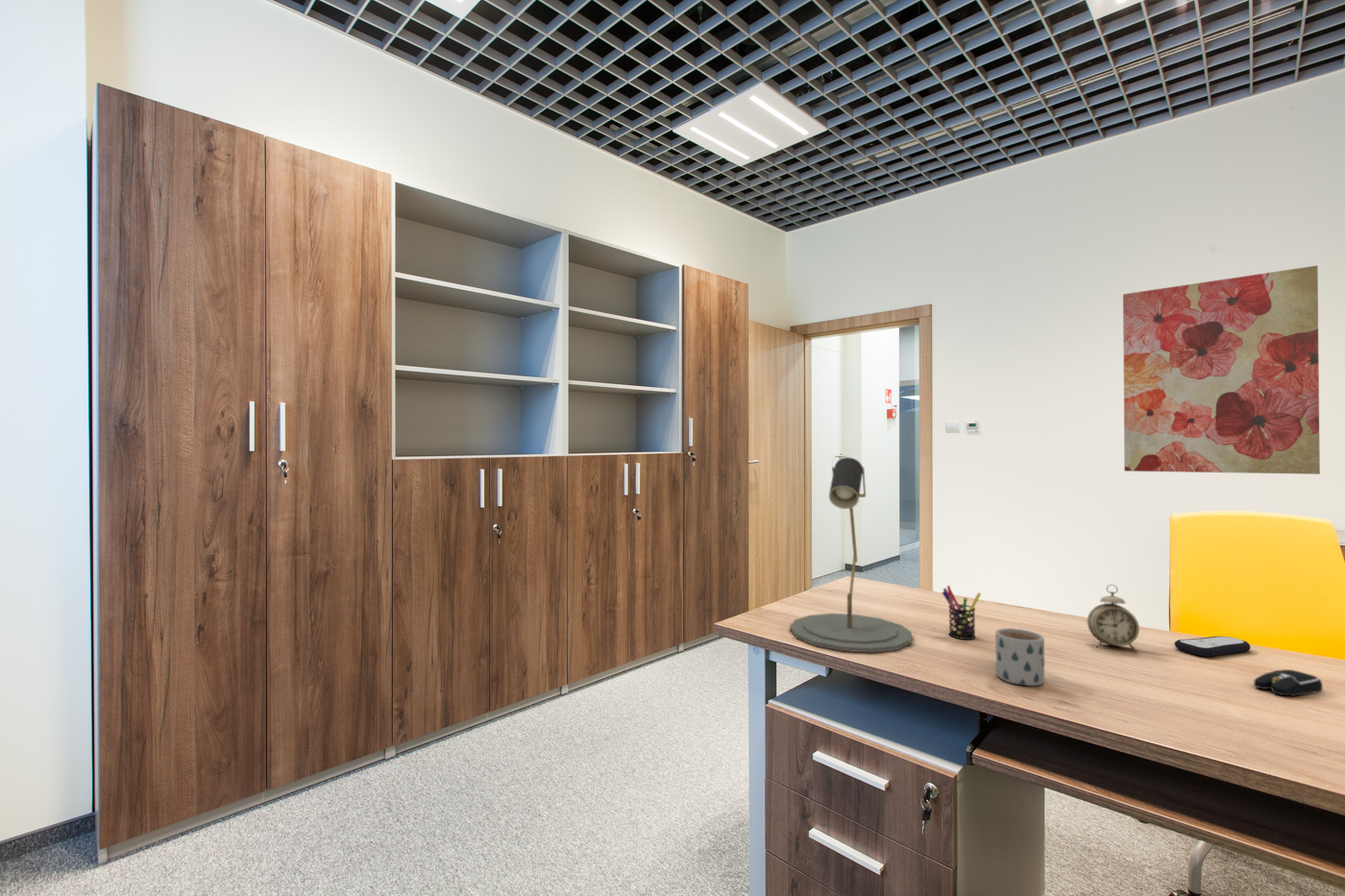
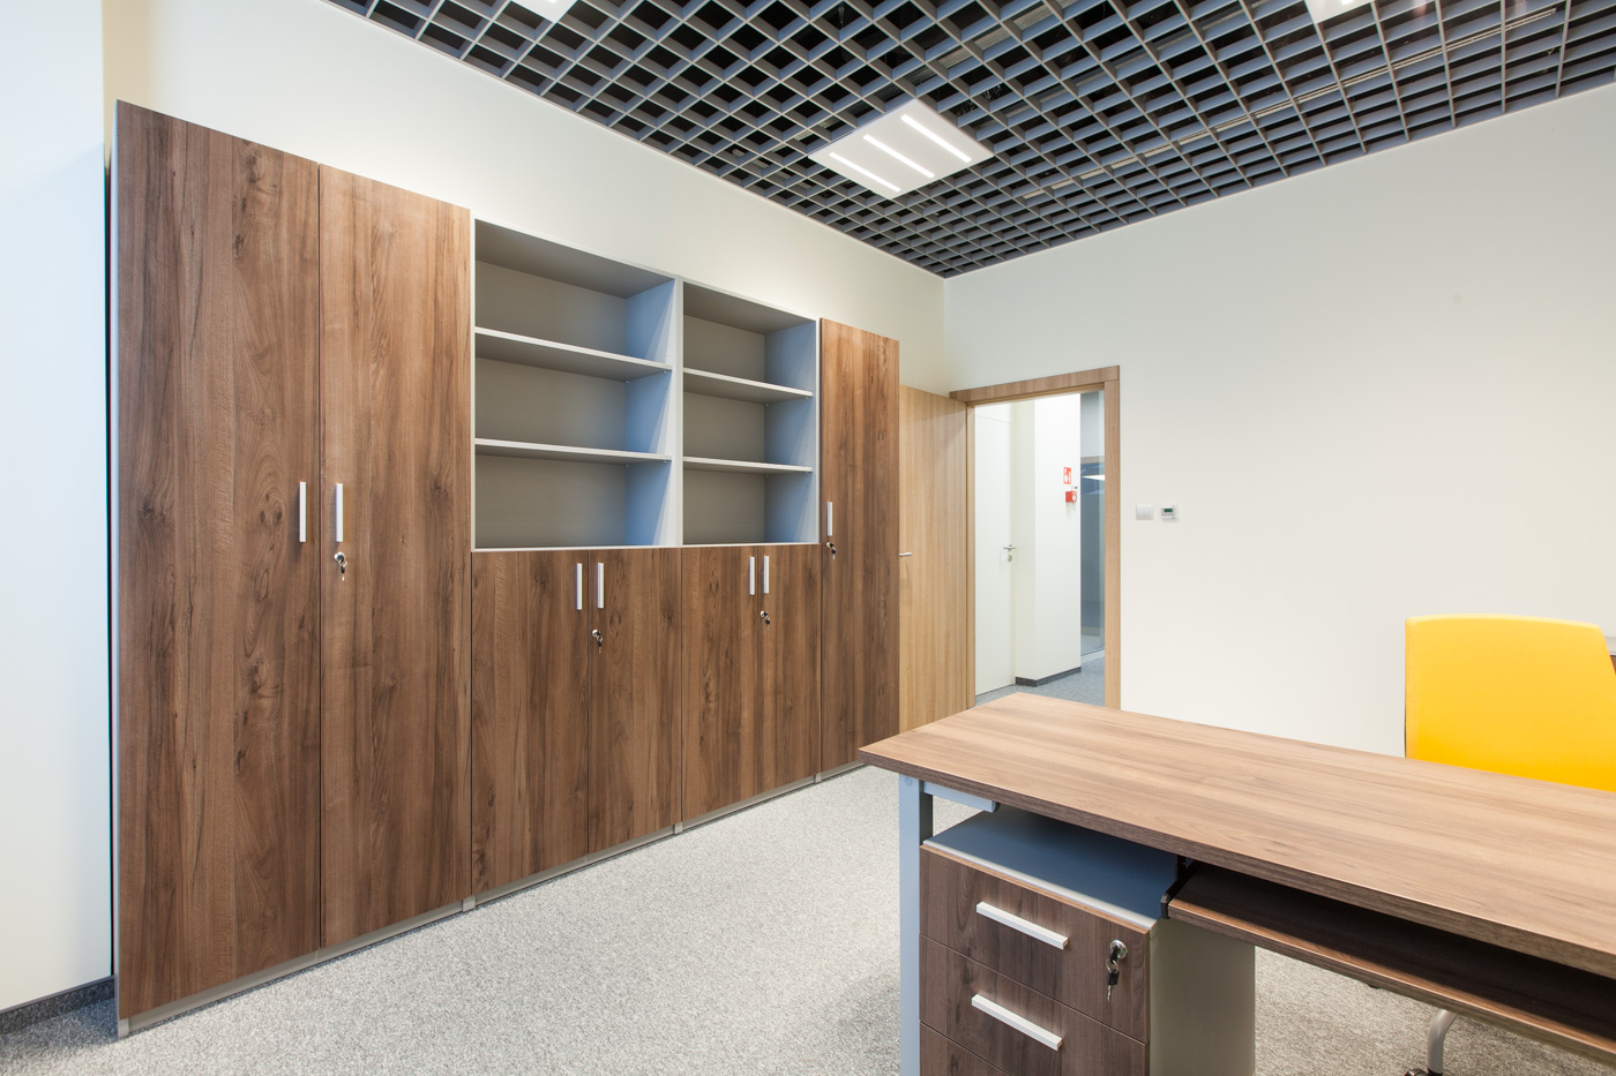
- pen holder (961, 611)
- mug (1019, 654)
- desk lamp (852, 544)
- computer mouse (1288, 681)
- wall art (1212, 376)
- alarm clock (1113, 616)
- remote control (1213, 645)
